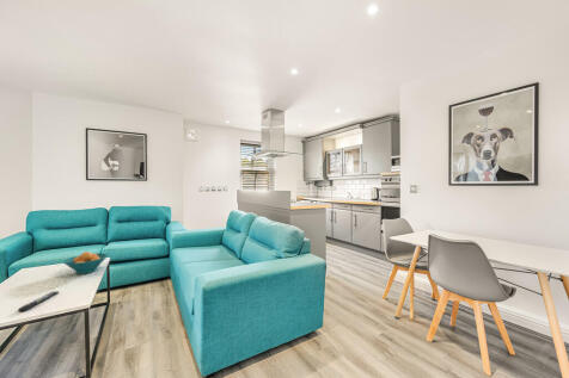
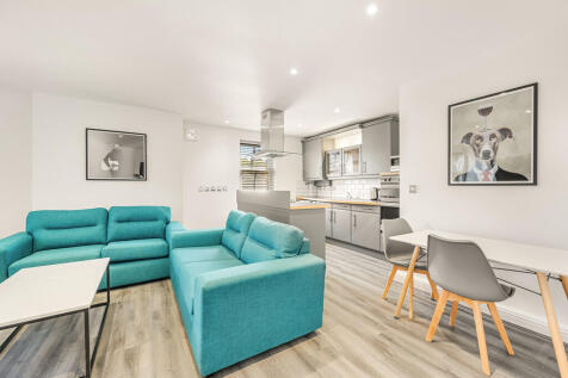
- remote control (39, 299)
- fruit bowl (86, 261)
